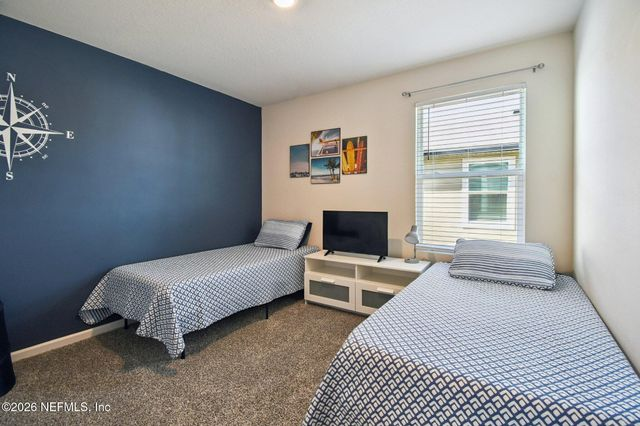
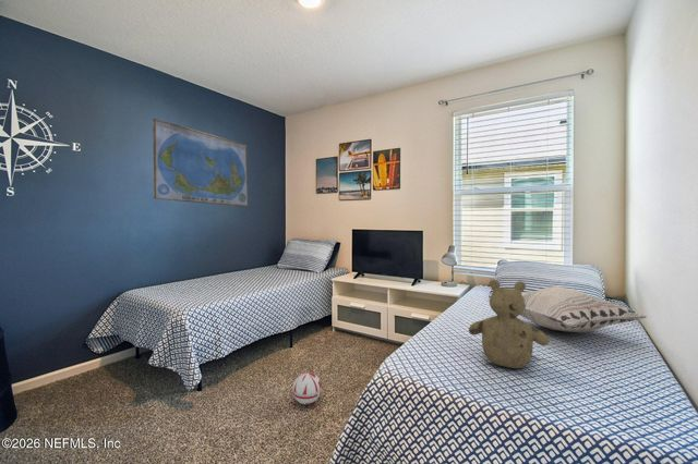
+ decorative pillow (561, 308)
+ ball (306, 388)
+ world map (206, 168)
+ teddy bear (506, 319)
